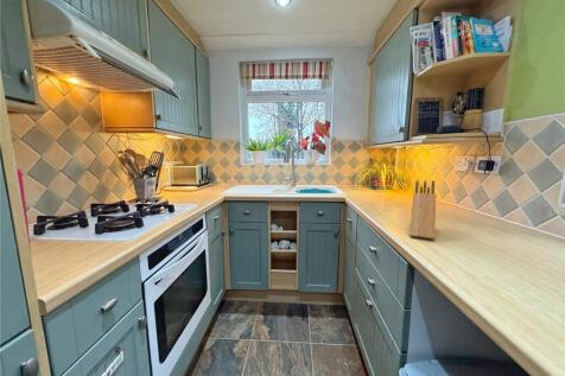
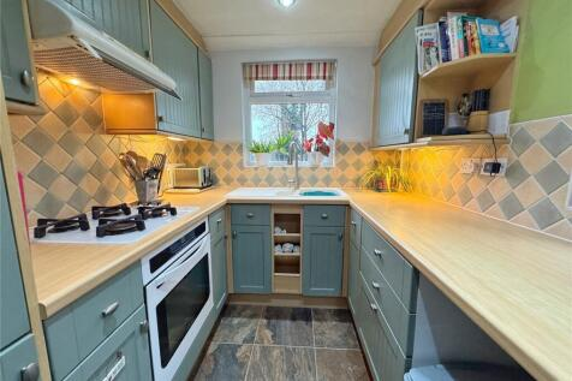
- knife block (423, 206)
